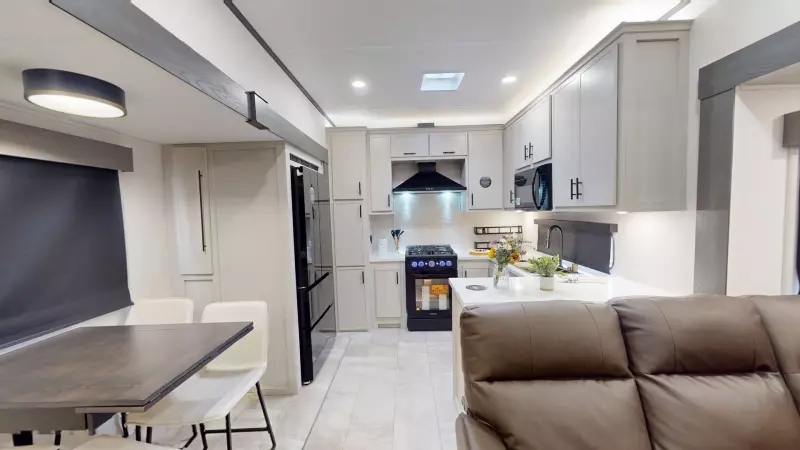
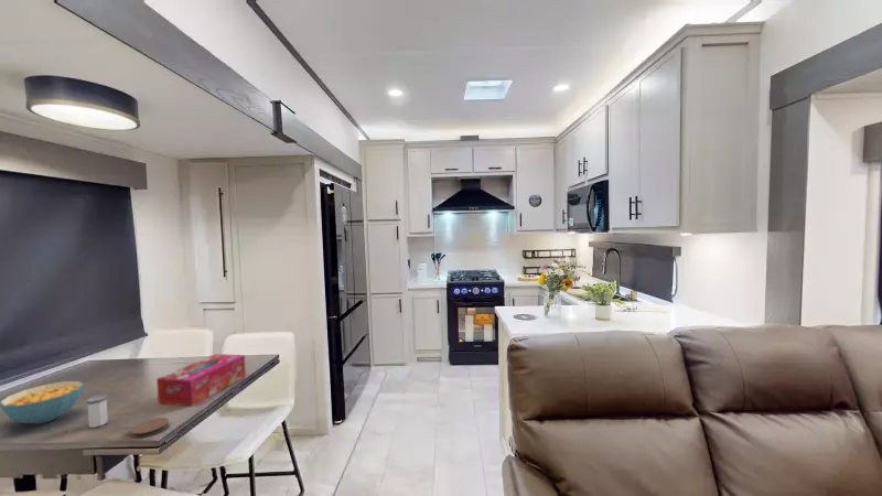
+ salt shaker (97, 410)
+ tissue box (204, 377)
+ coaster (150, 427)
+ cereal bowl (44, 406)
